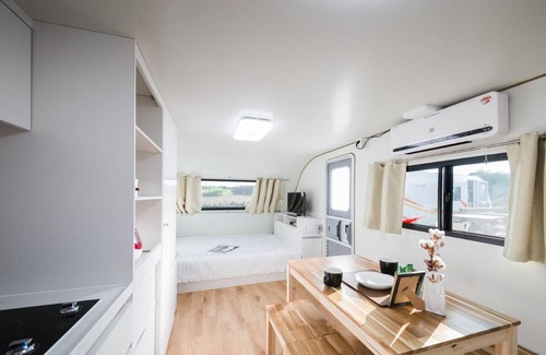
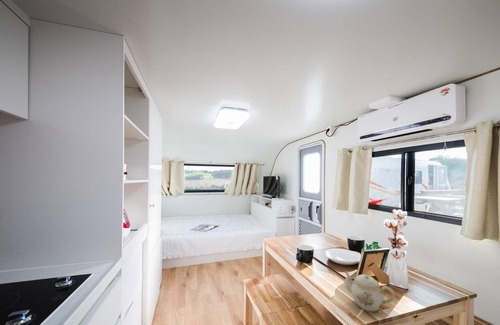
+ teapot (367, 289)
